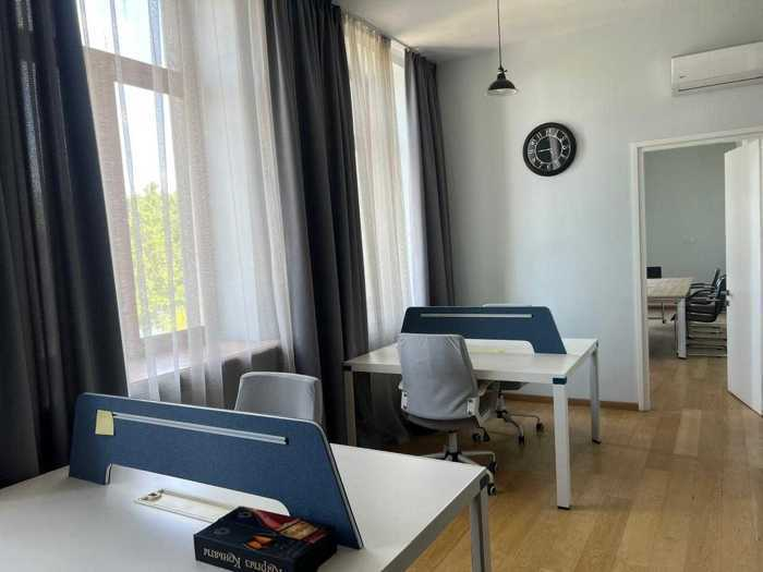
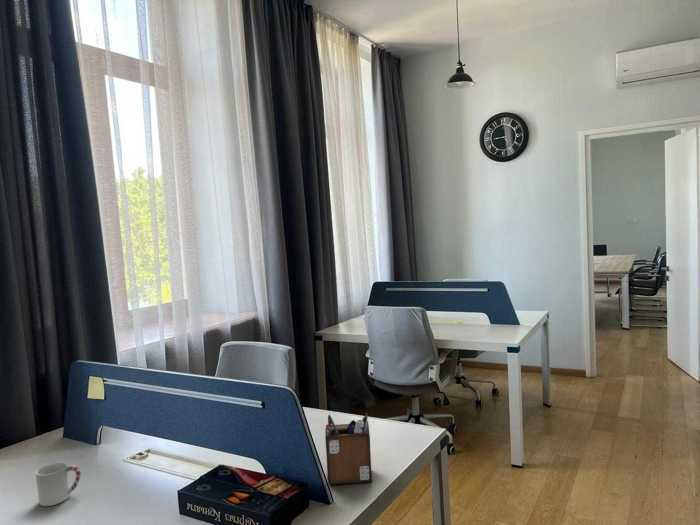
+ desk organizer (348, 443)
+ cup (59, 482)
